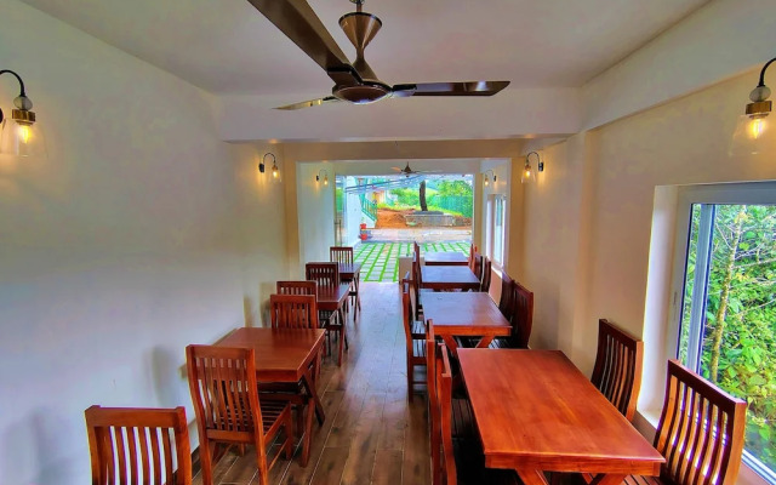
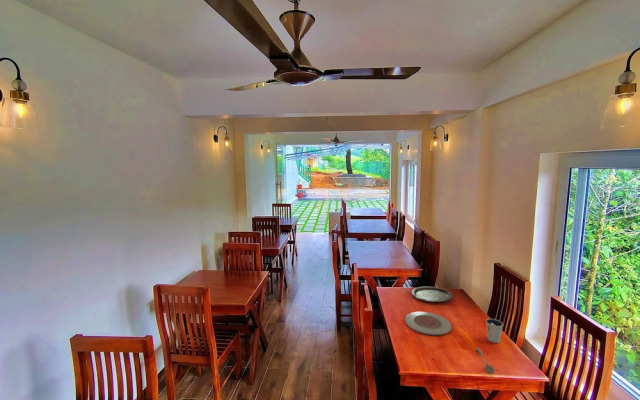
+ plate (427, 322)
+ dixie cup (493, 331)
+ soupspoon (484, 359)
+ plate (431, 294)
